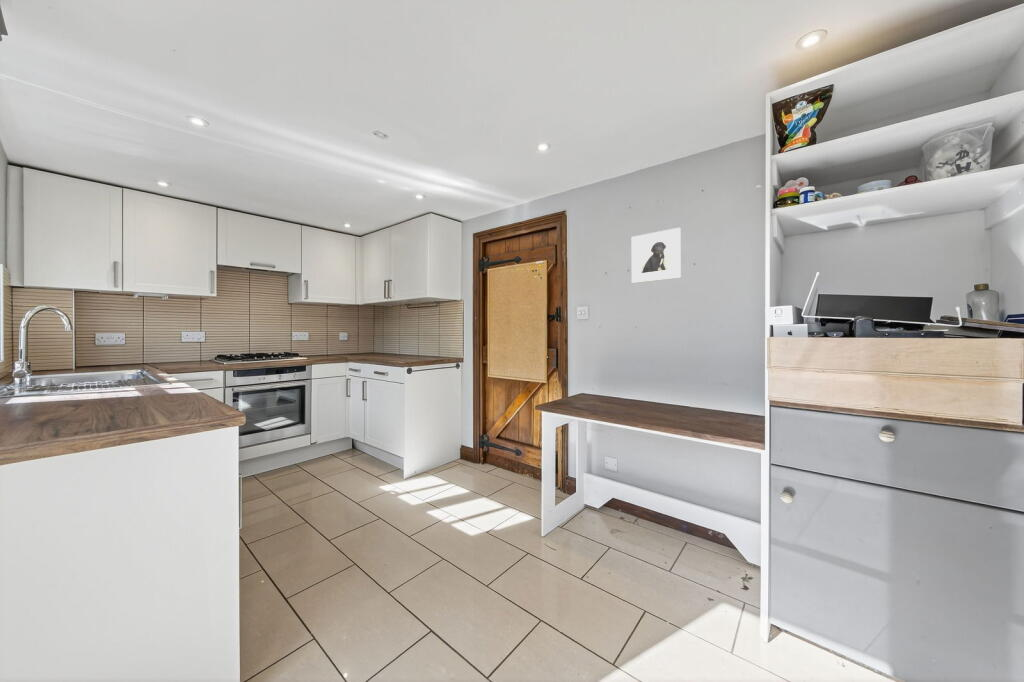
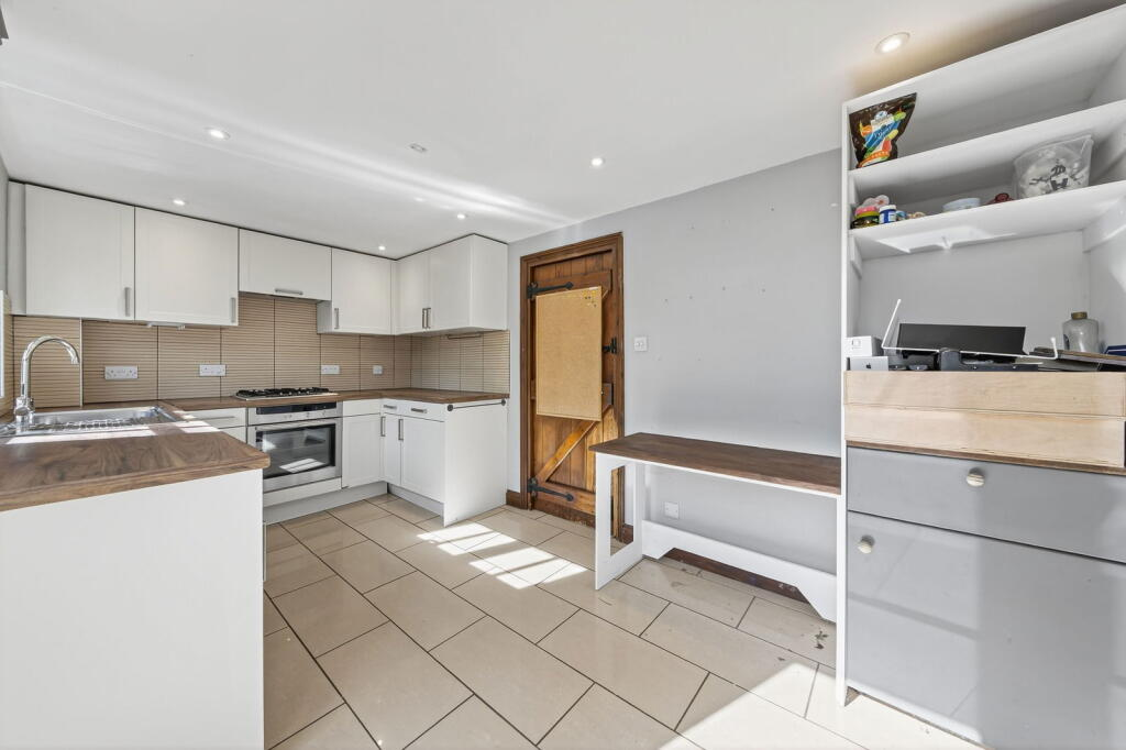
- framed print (655, 256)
